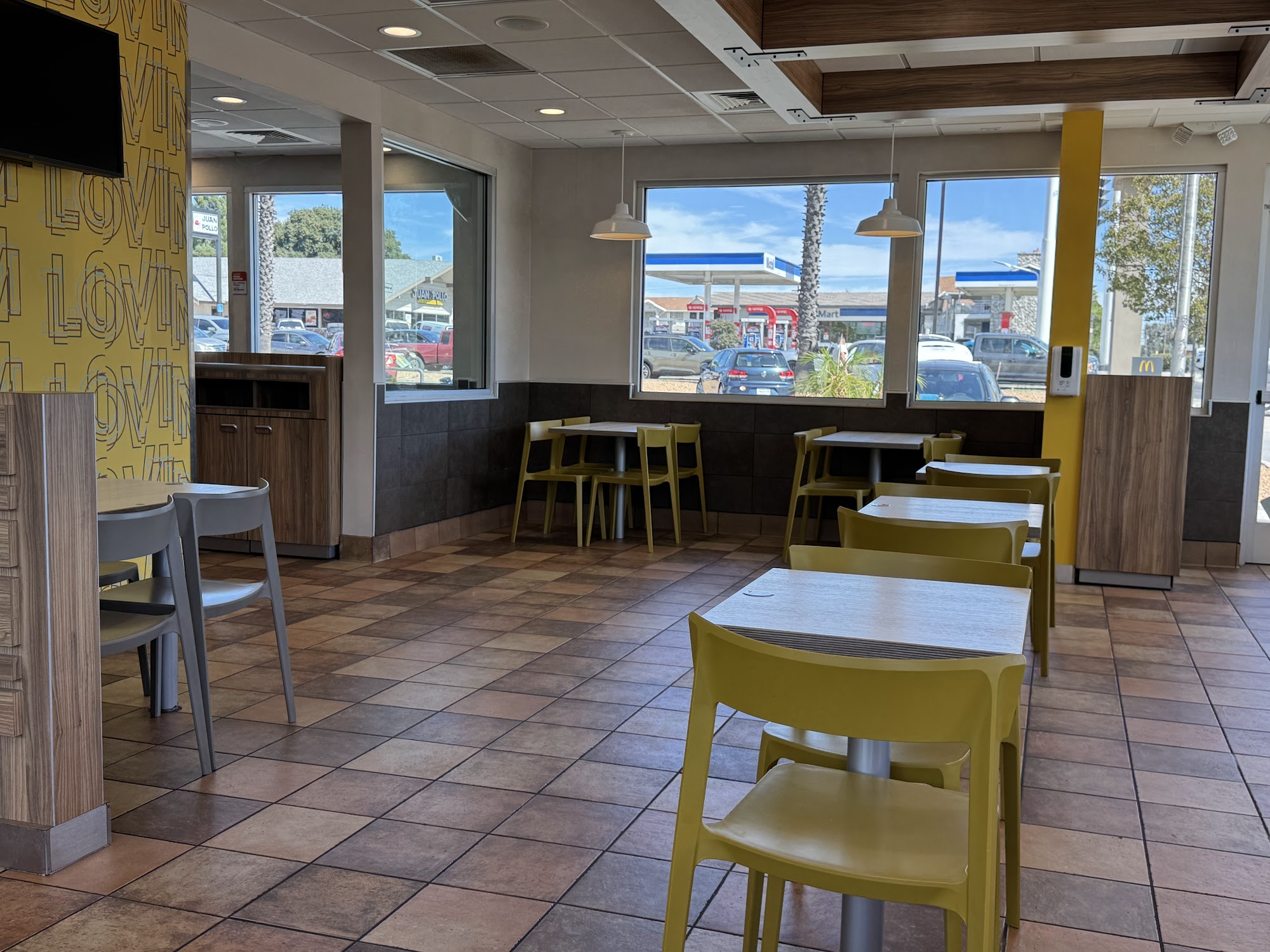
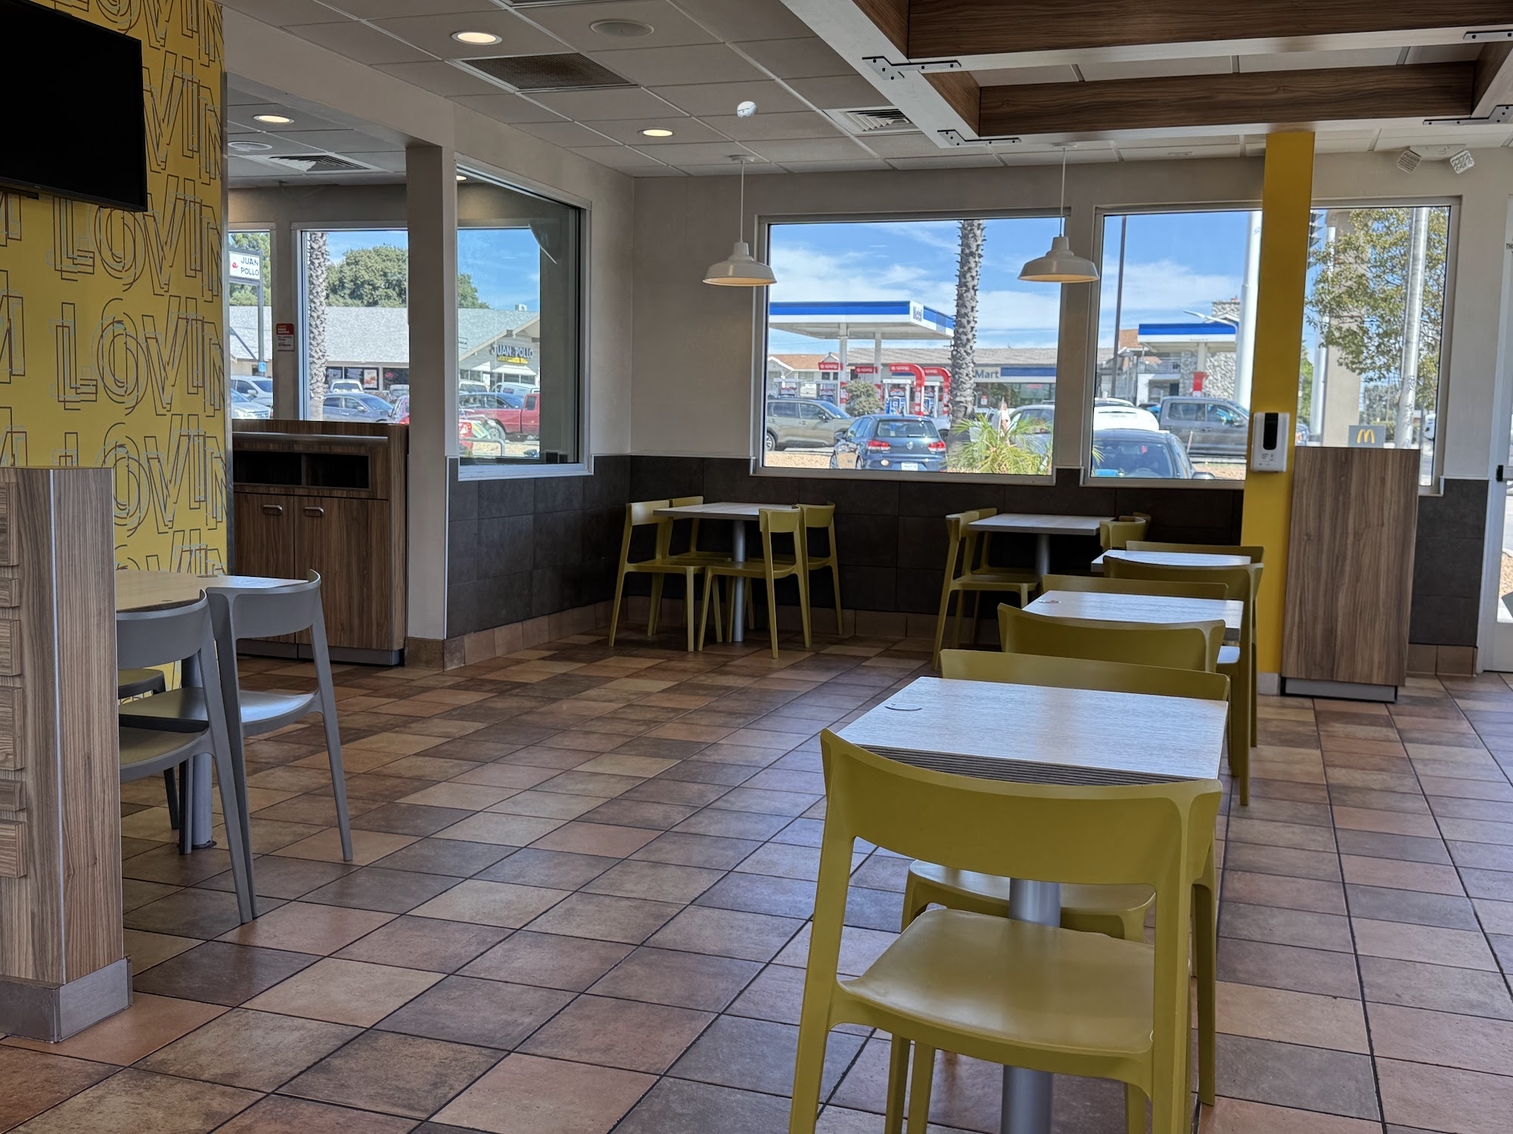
+ smoke detector (747, 111)
